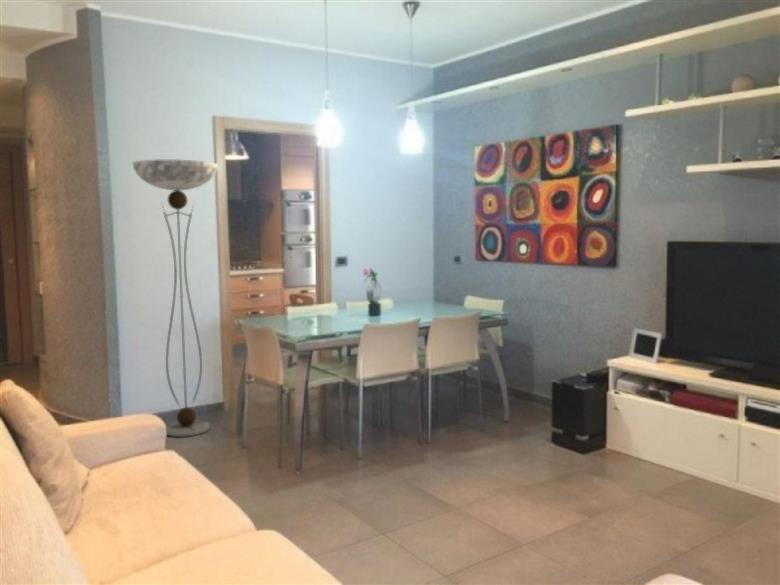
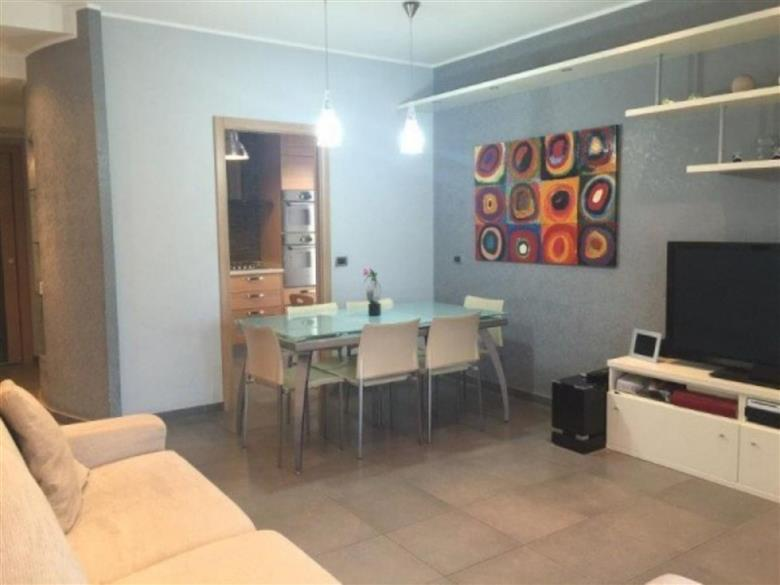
- floor lamp (181, 299)
